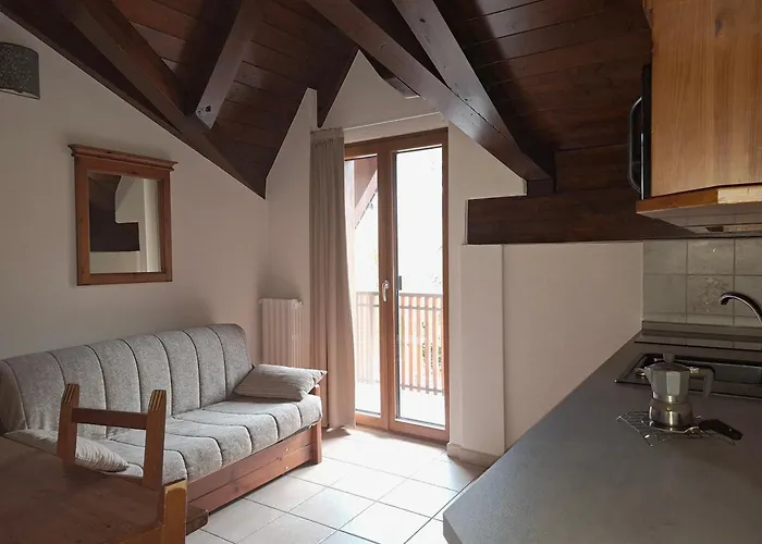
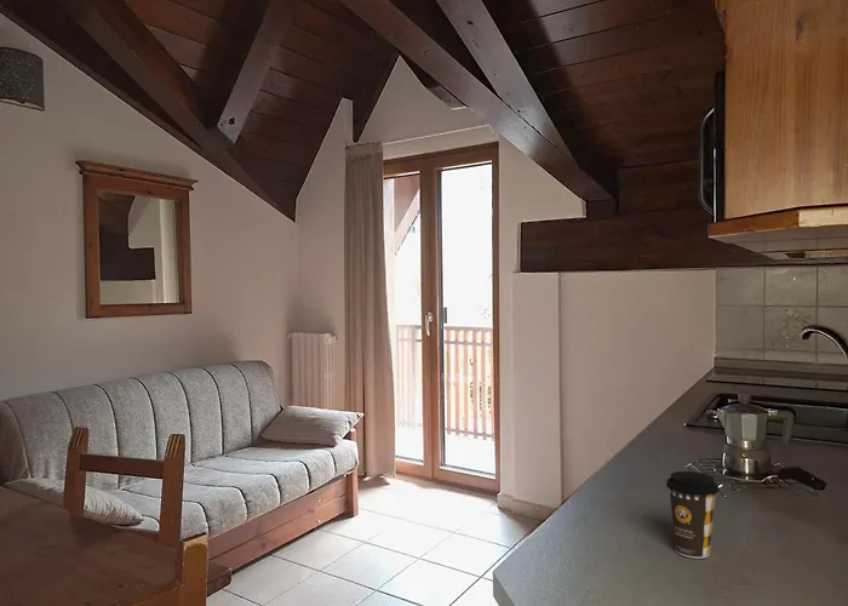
+ coffee cup (692, 514)
